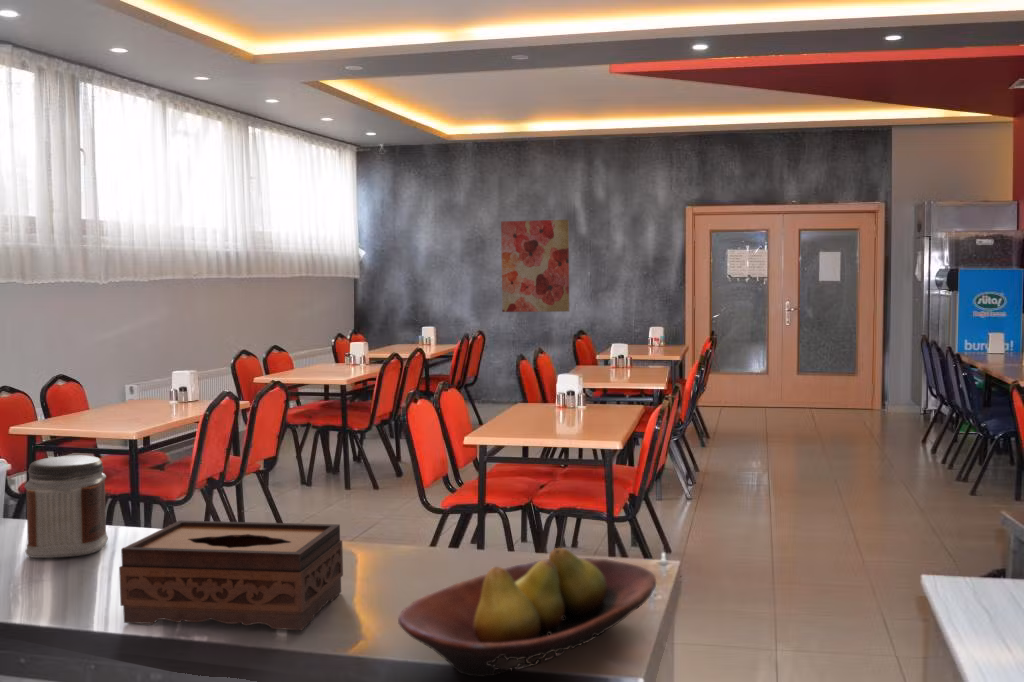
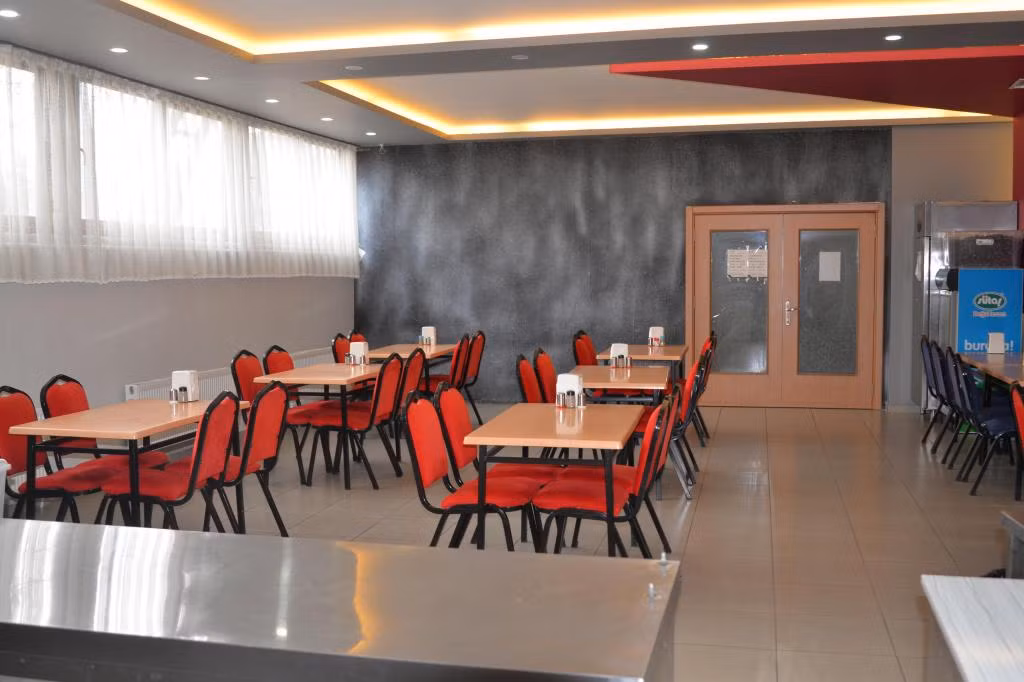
- wall art (535, 266)
- fruit bowl (533, 600)
- tissue box (236, 571)
- jar (66, 504)
